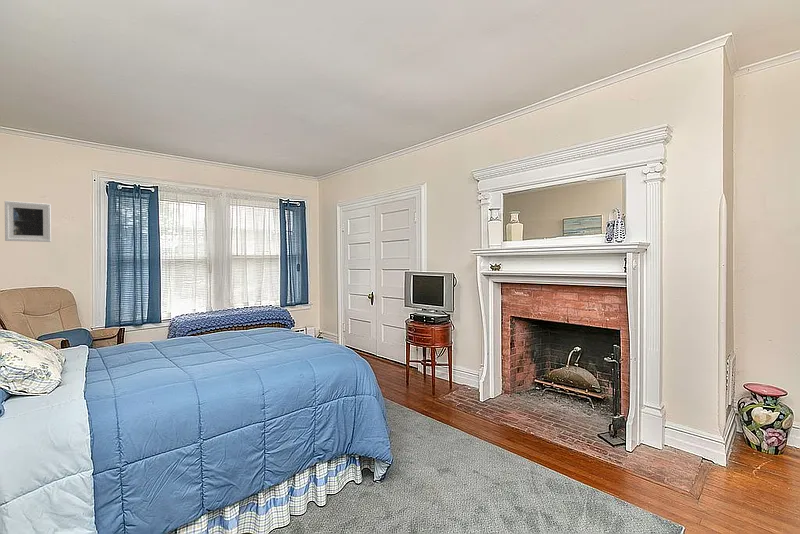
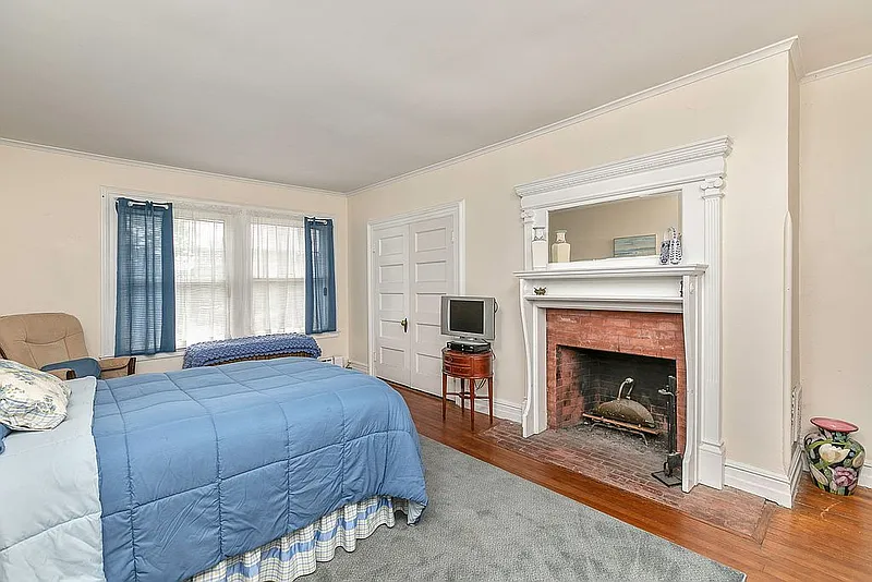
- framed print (28, 222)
